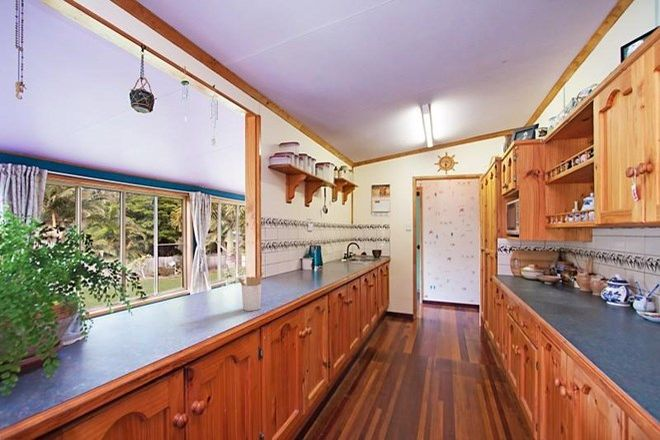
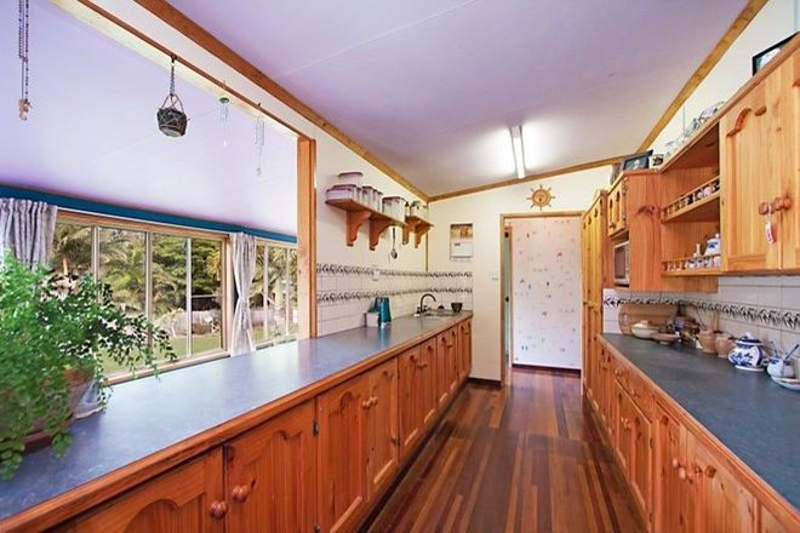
- utensil holder (252, 291)
